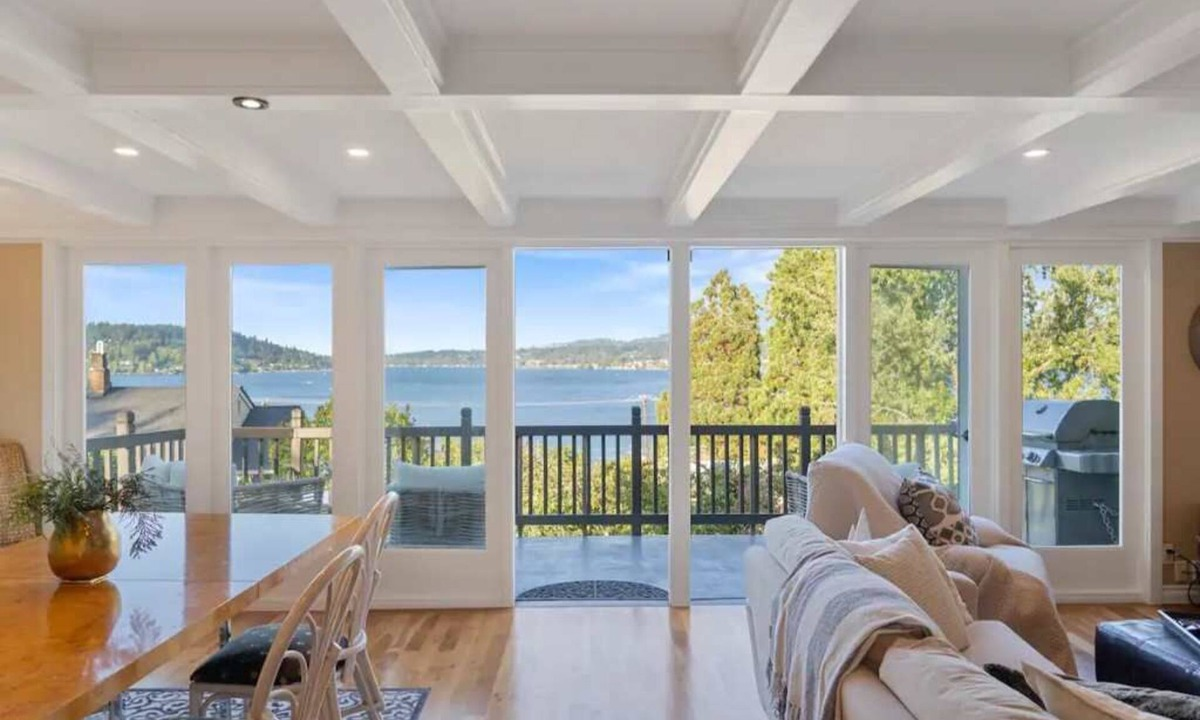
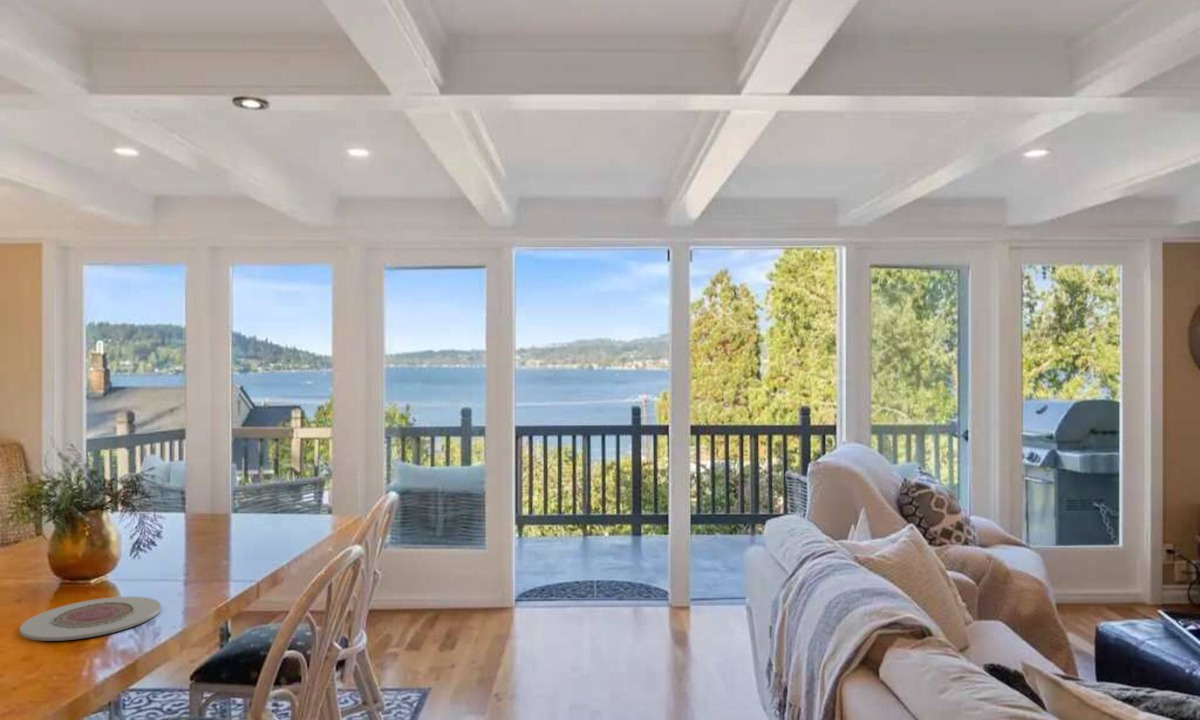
+ plate (93, 616)
